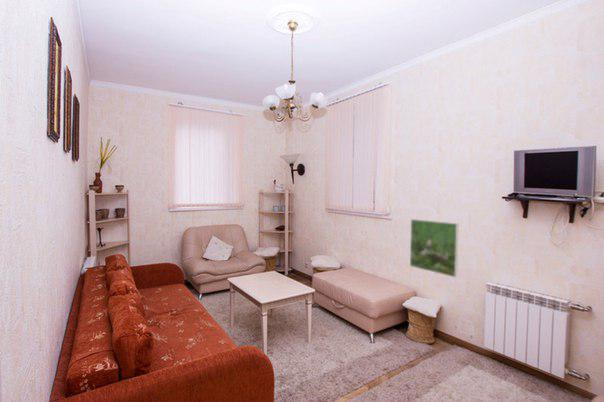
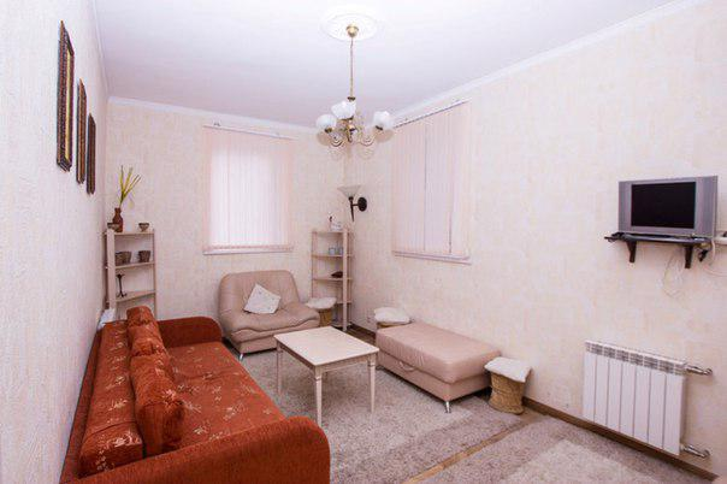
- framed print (432, 246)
